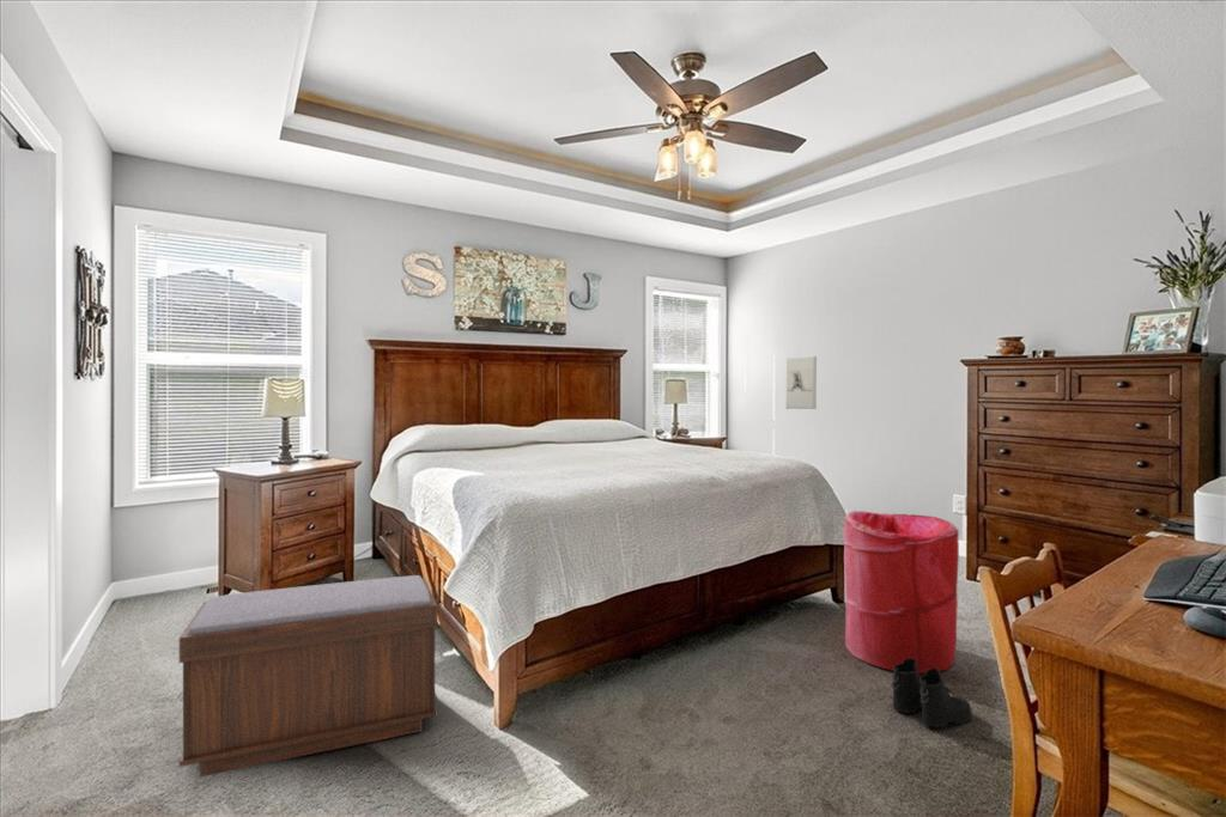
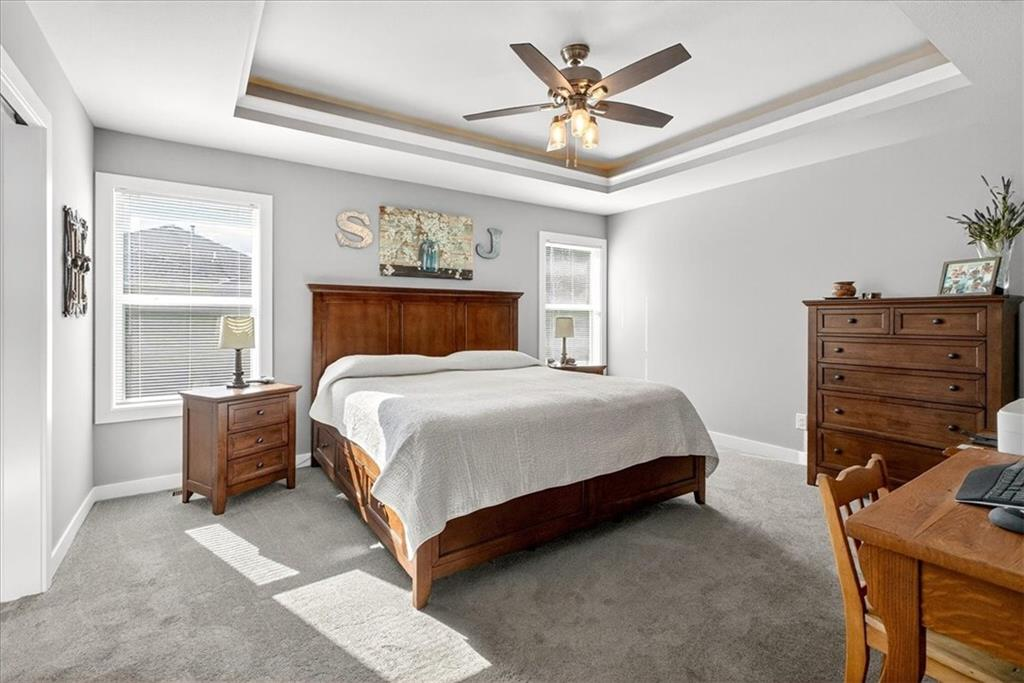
- laundry hamper (898, 585)
- wall sculpture (801, 383)
- bench (320, 661)
- boots (930, 687)
